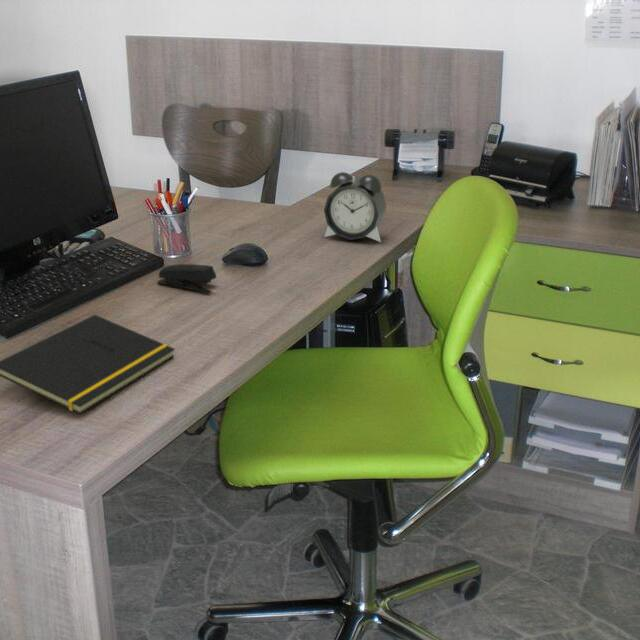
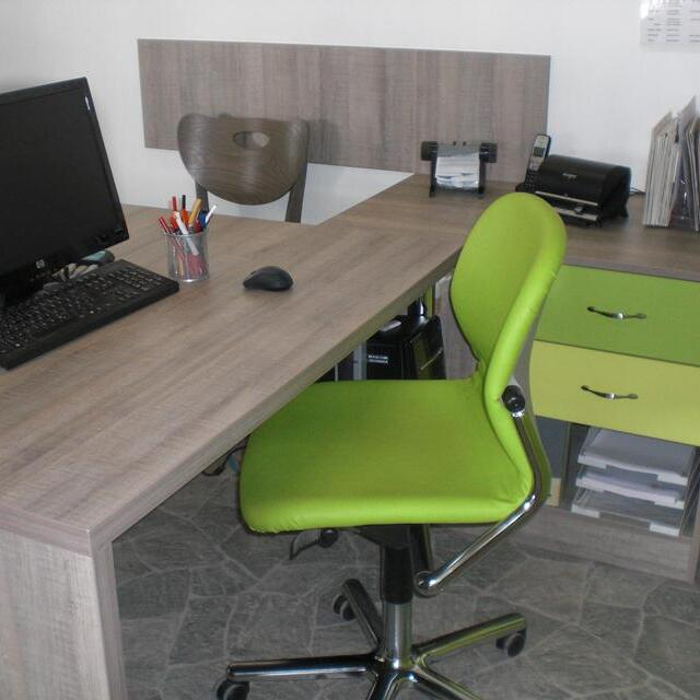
- stapler (186, 274)
- alarm clock (354, 205)
- notepad (87, 360)
